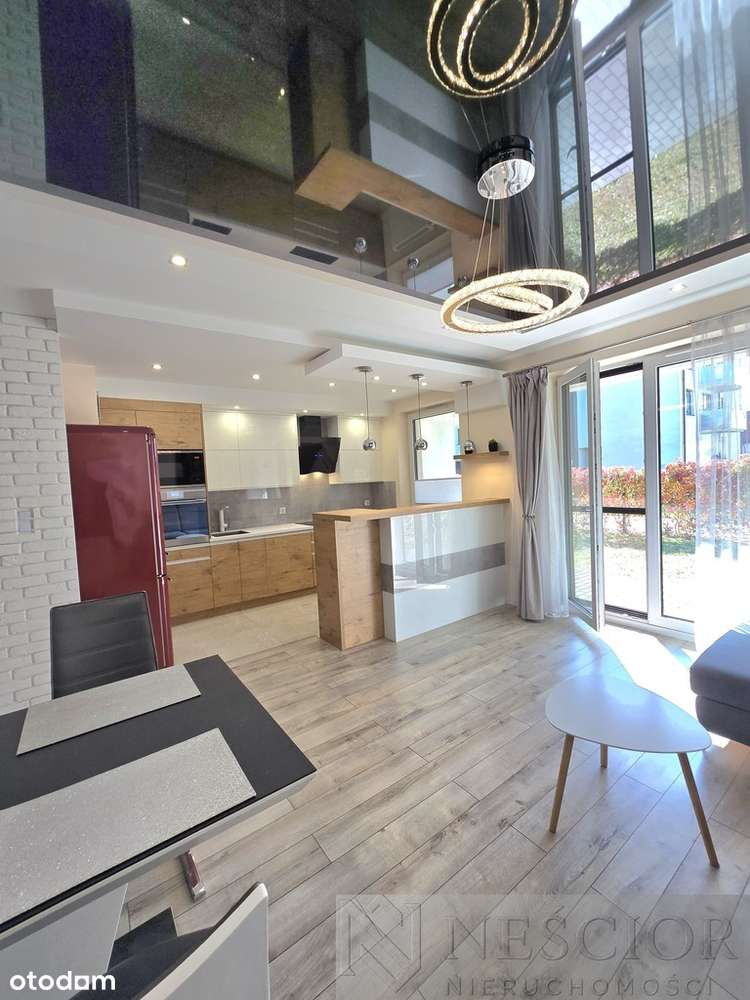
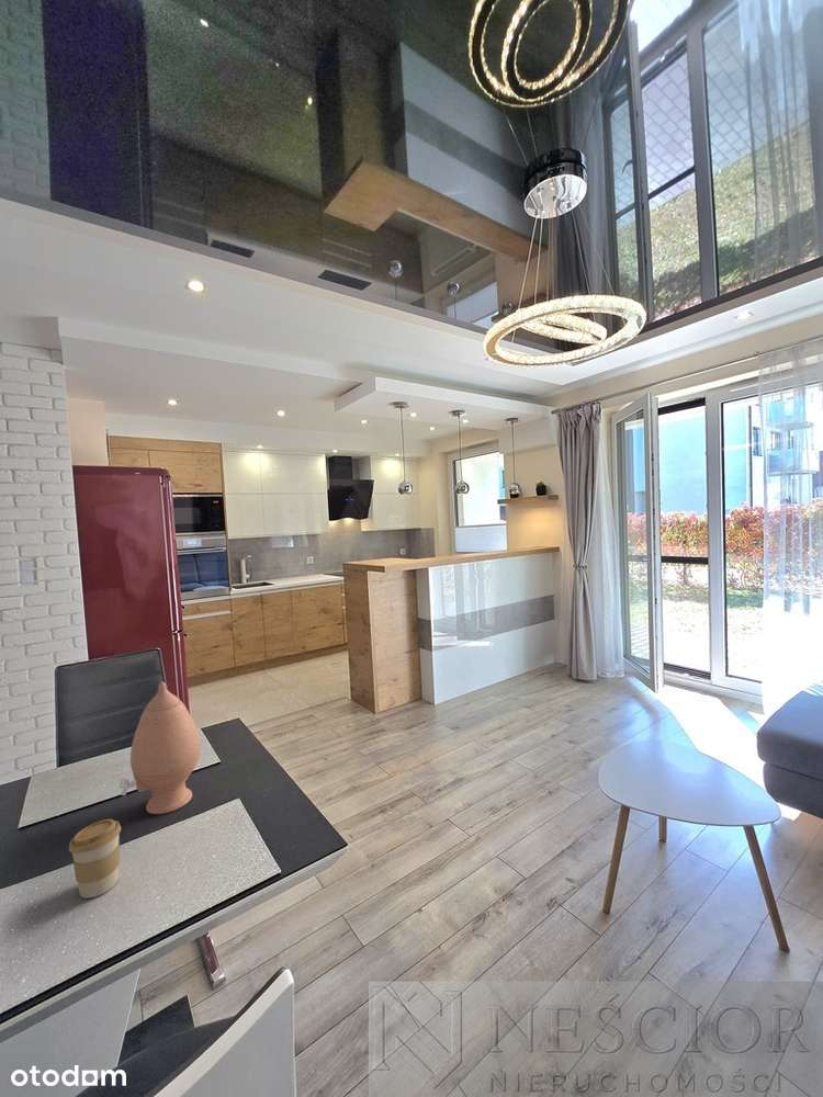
+ coffee cup (97, 856)
+ vase (160, 743)
